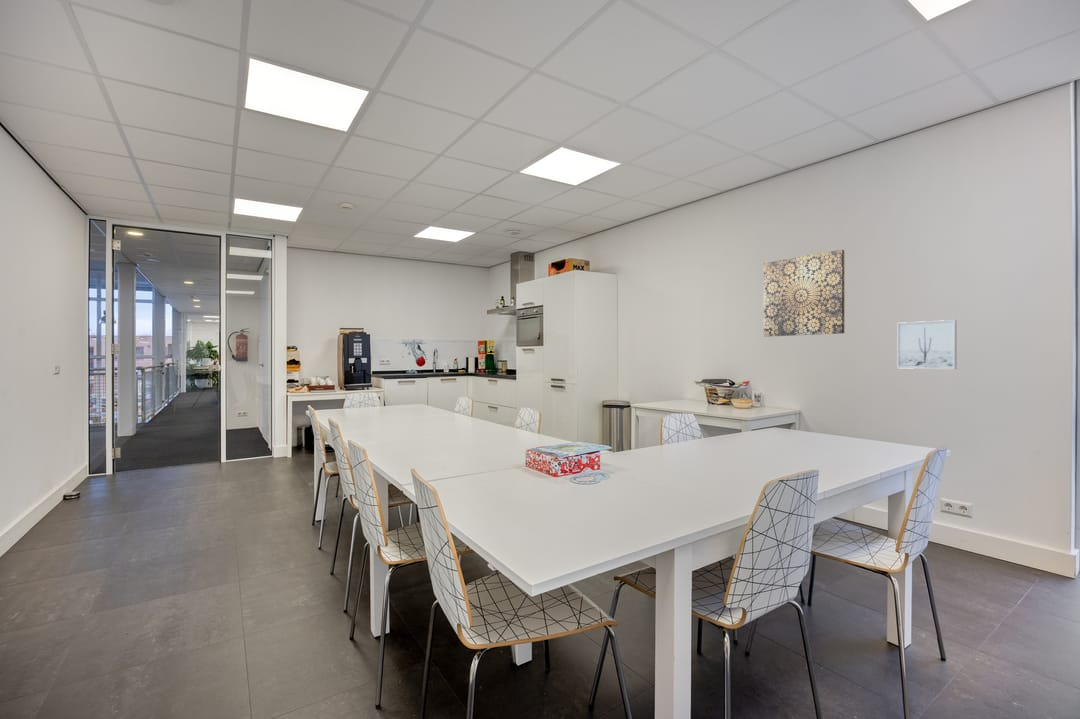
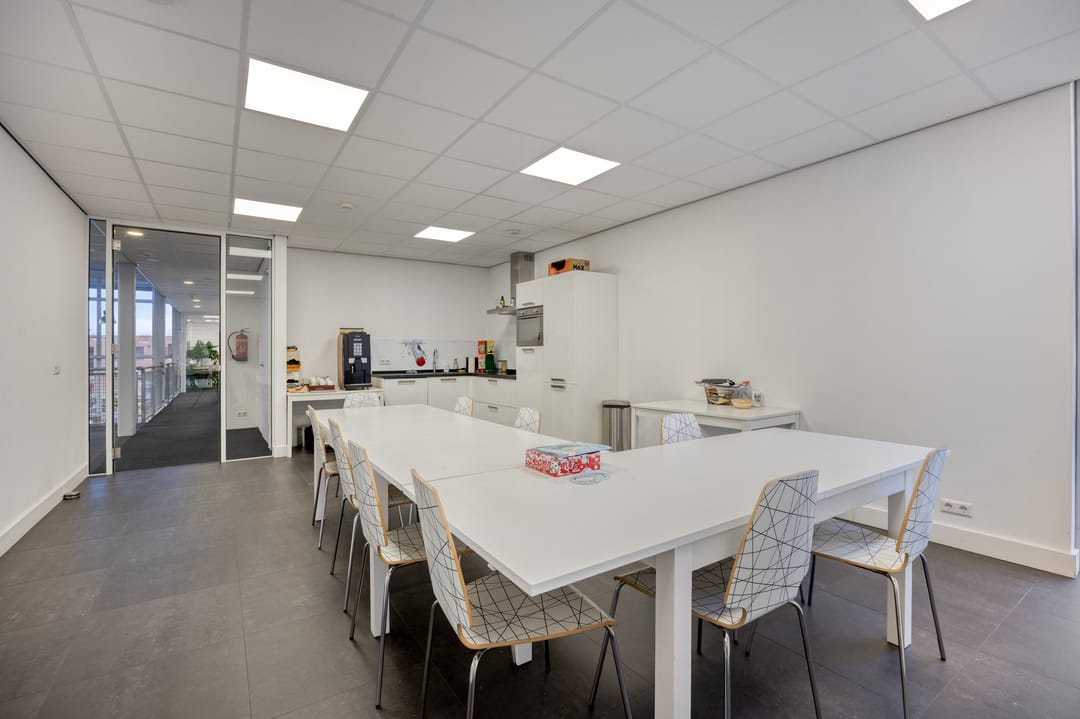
- wall art (801, 296)
- wall art (925, 345)
